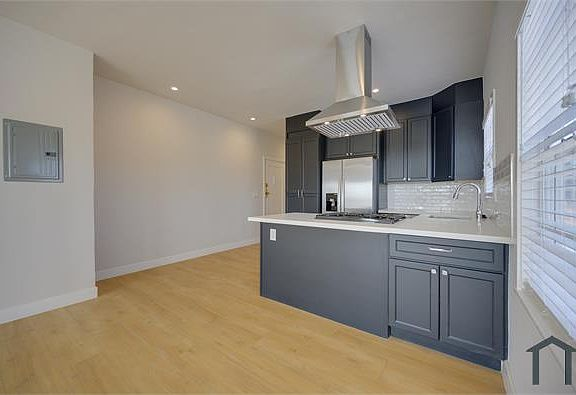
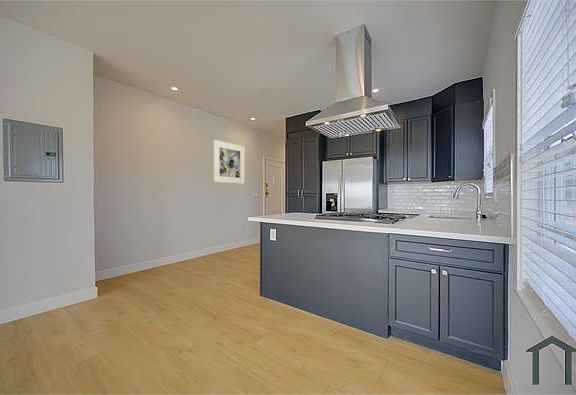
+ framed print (230, 163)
